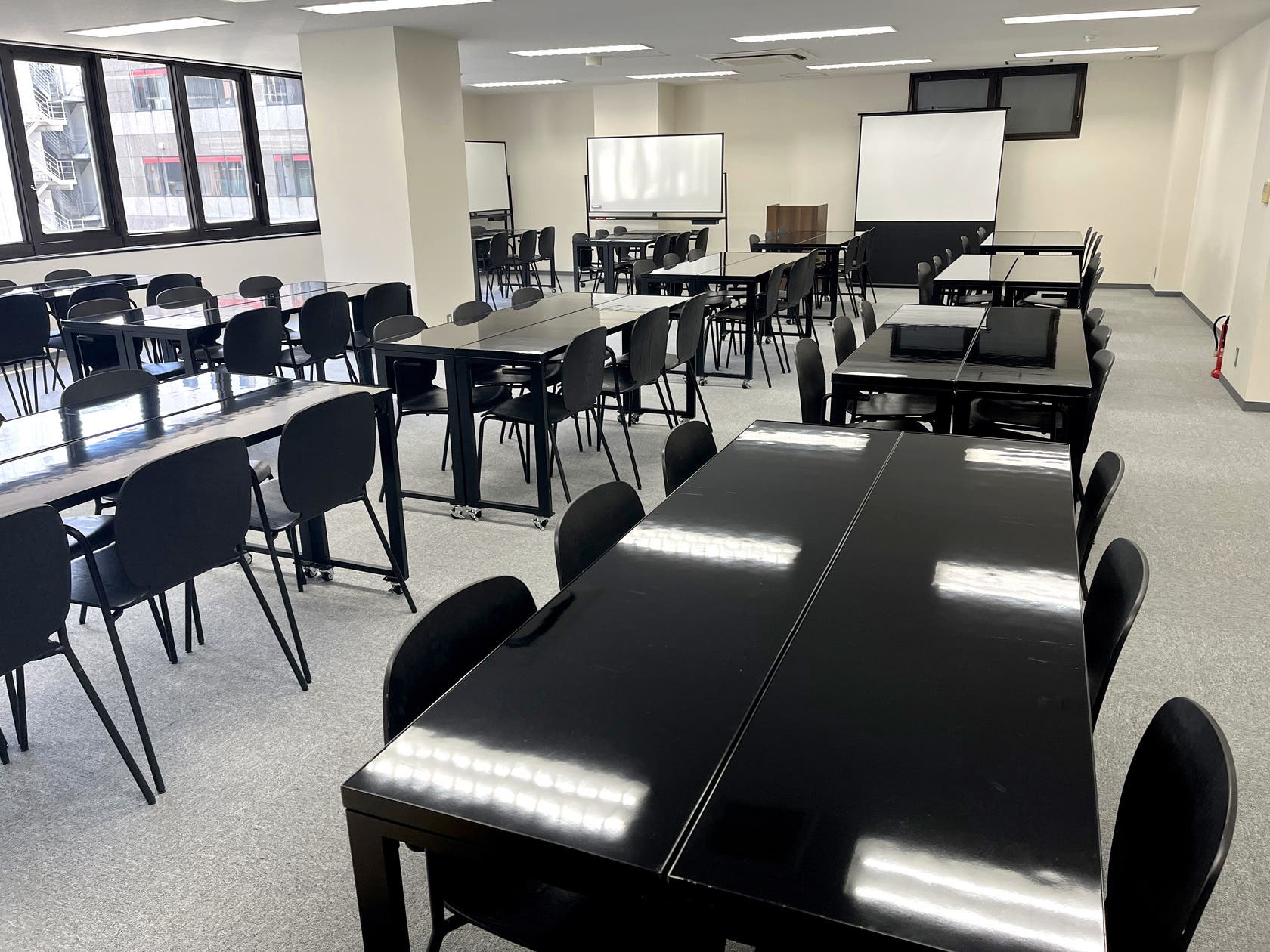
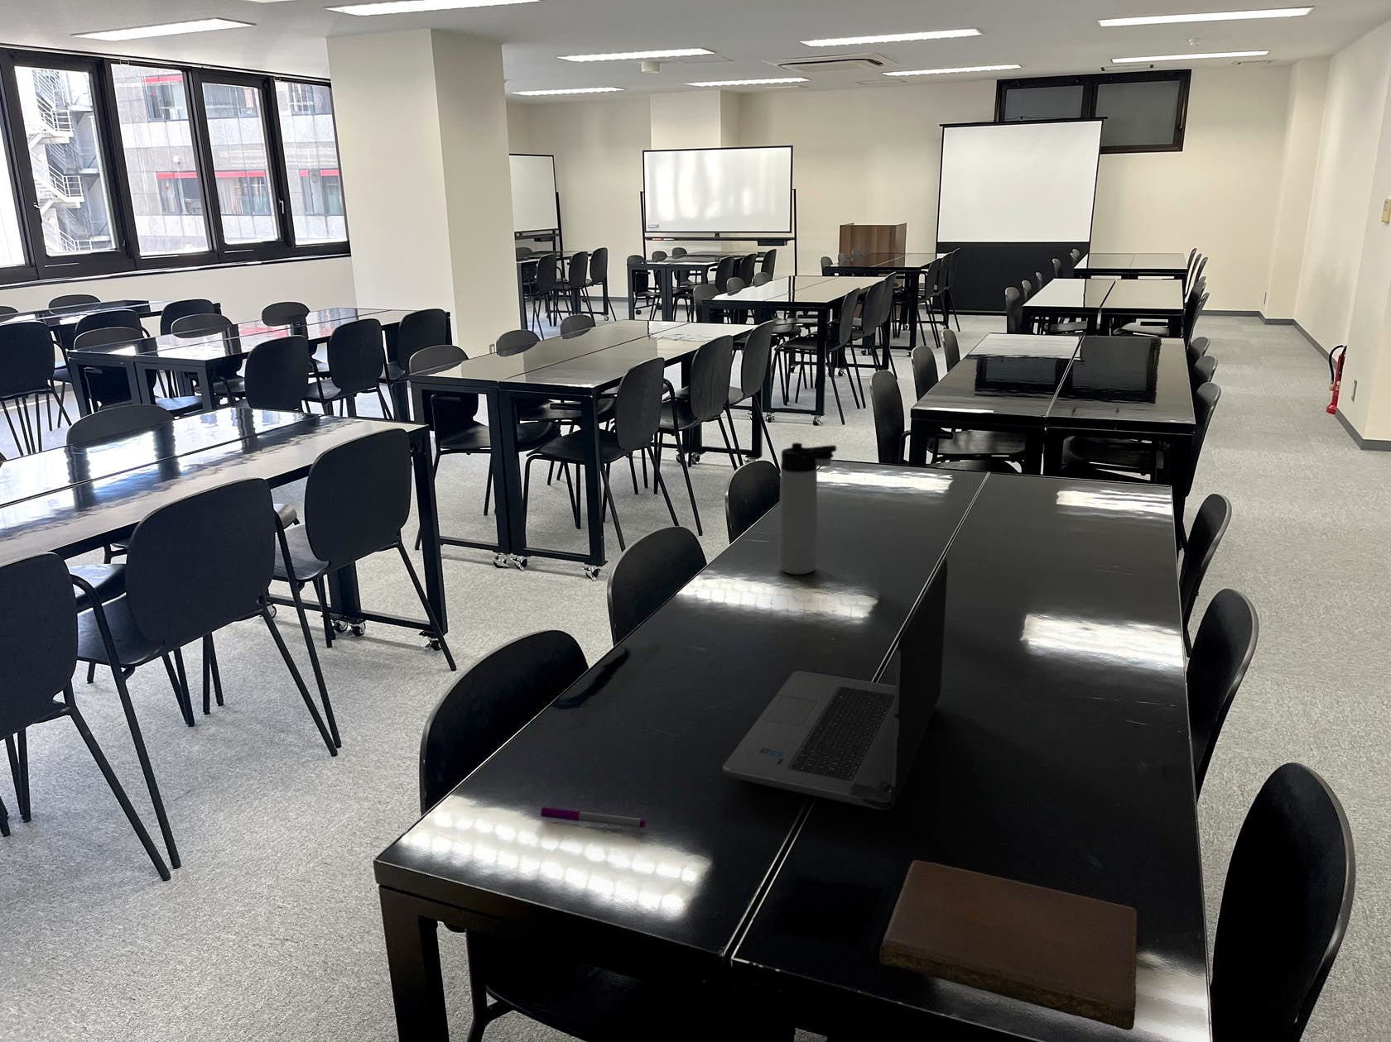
+ thermos bottle (806, 508)
+ pen (593, 817)
+ notebook (1010, 936)
+ laptop computer (838, 676)
